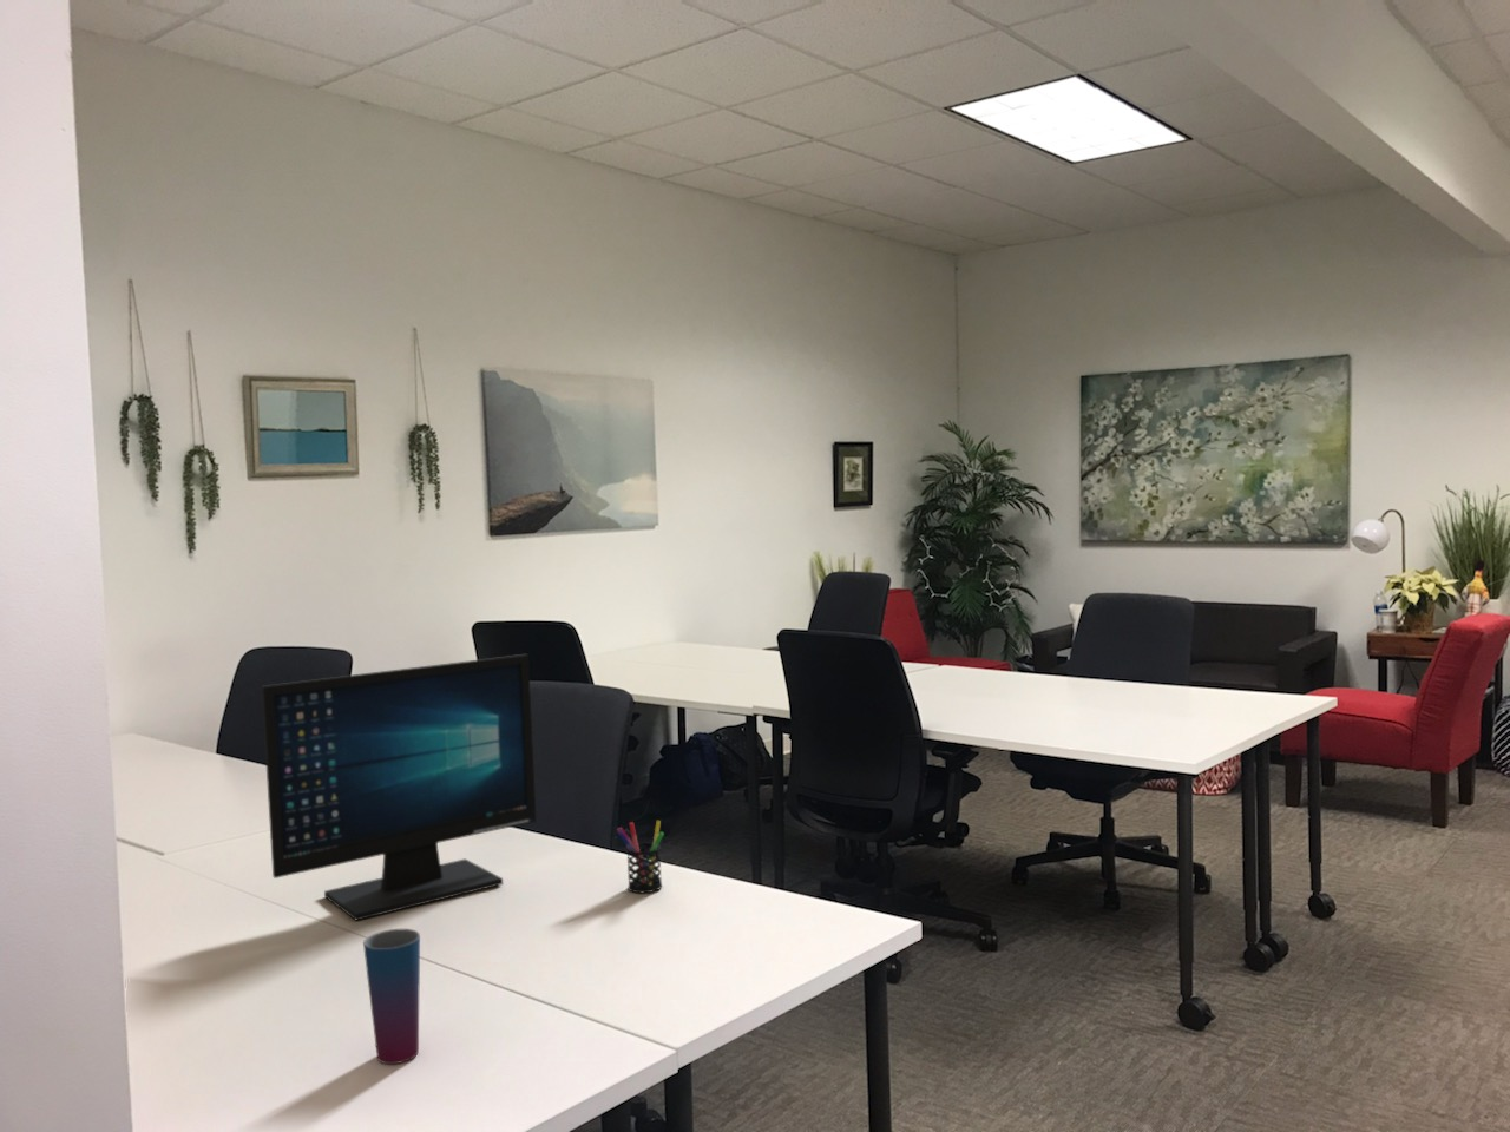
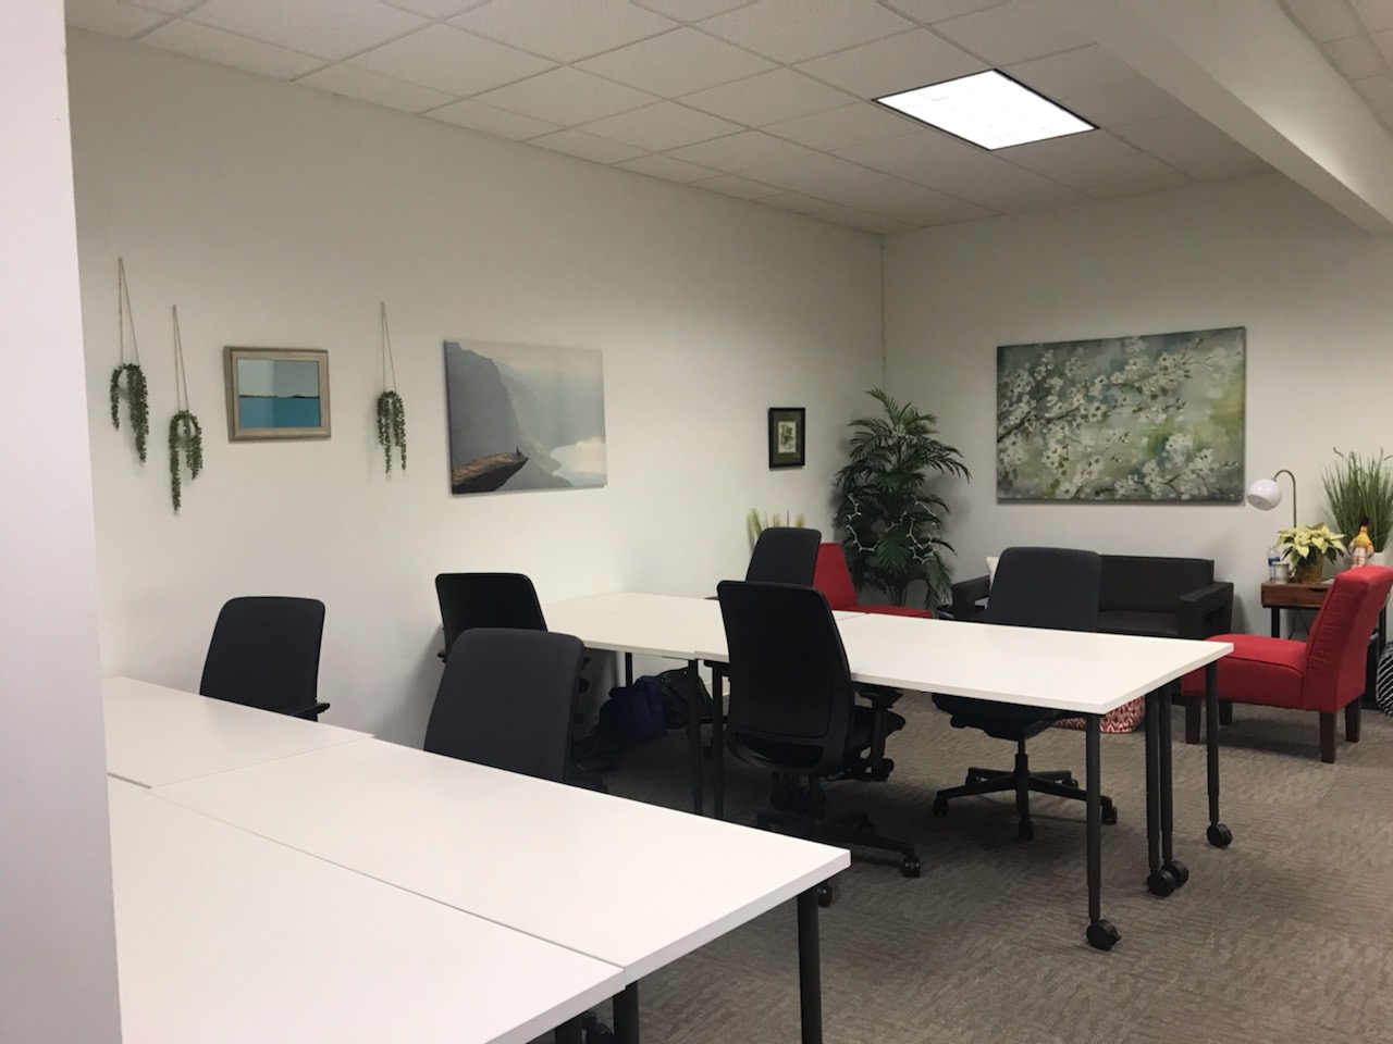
- pen holder (646, 853)
- computer monitor (408, 779)
- cup (394, 996)
